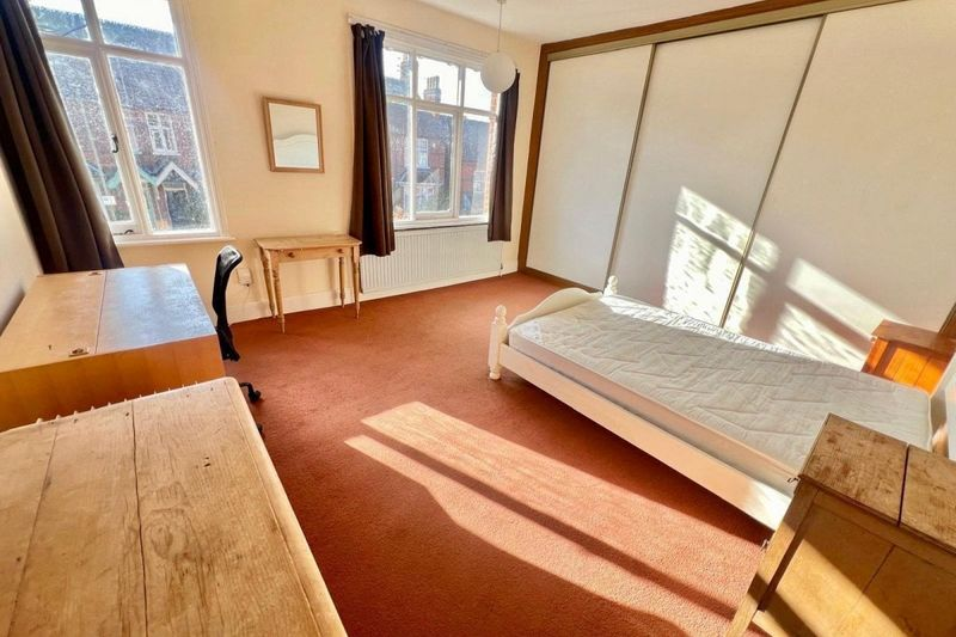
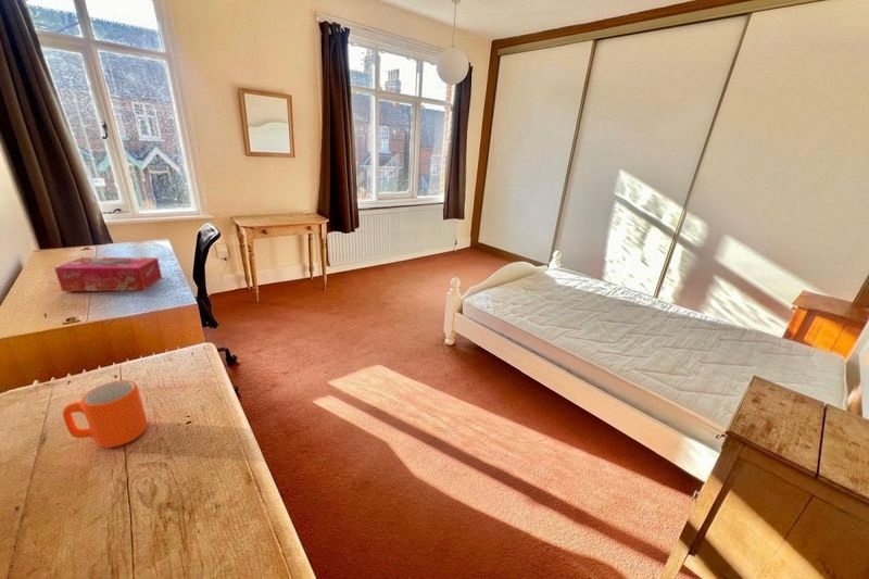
+ tissue box (112, 273)
+ mug (106, 417)
